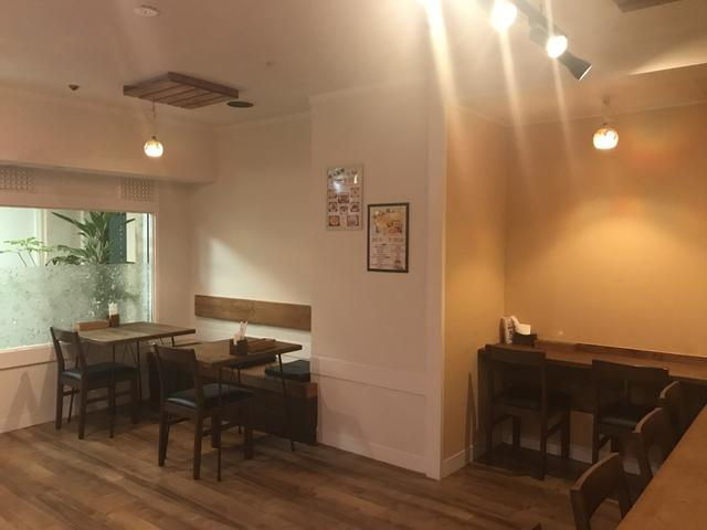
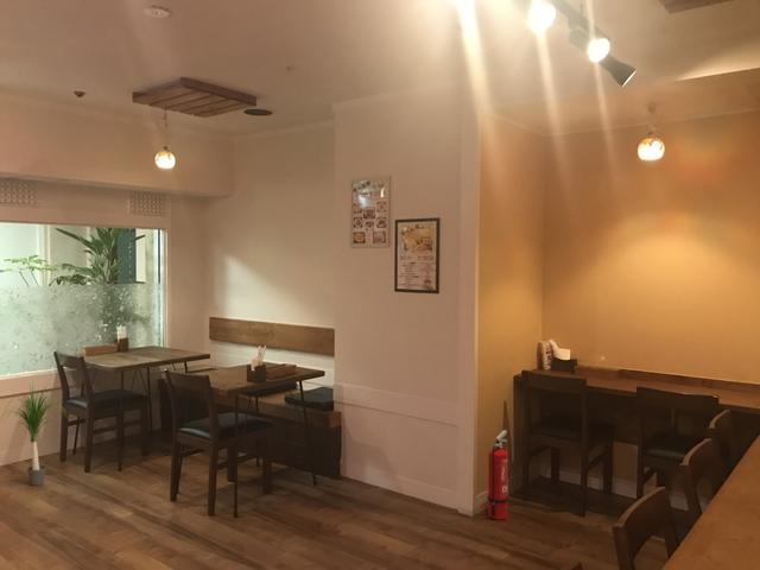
+ fire extinguisher (499, 474)
+ potted plant (33, 432)
